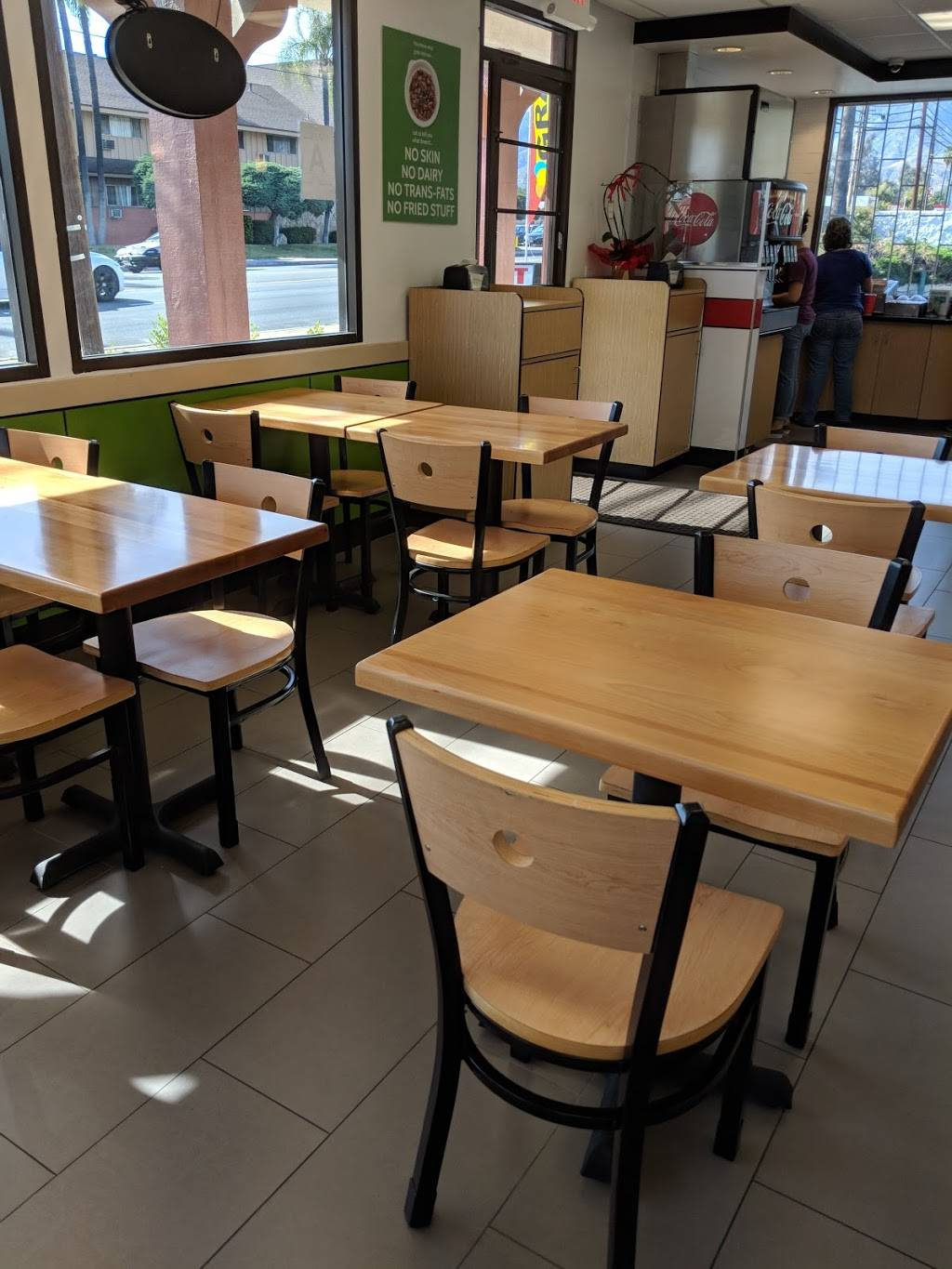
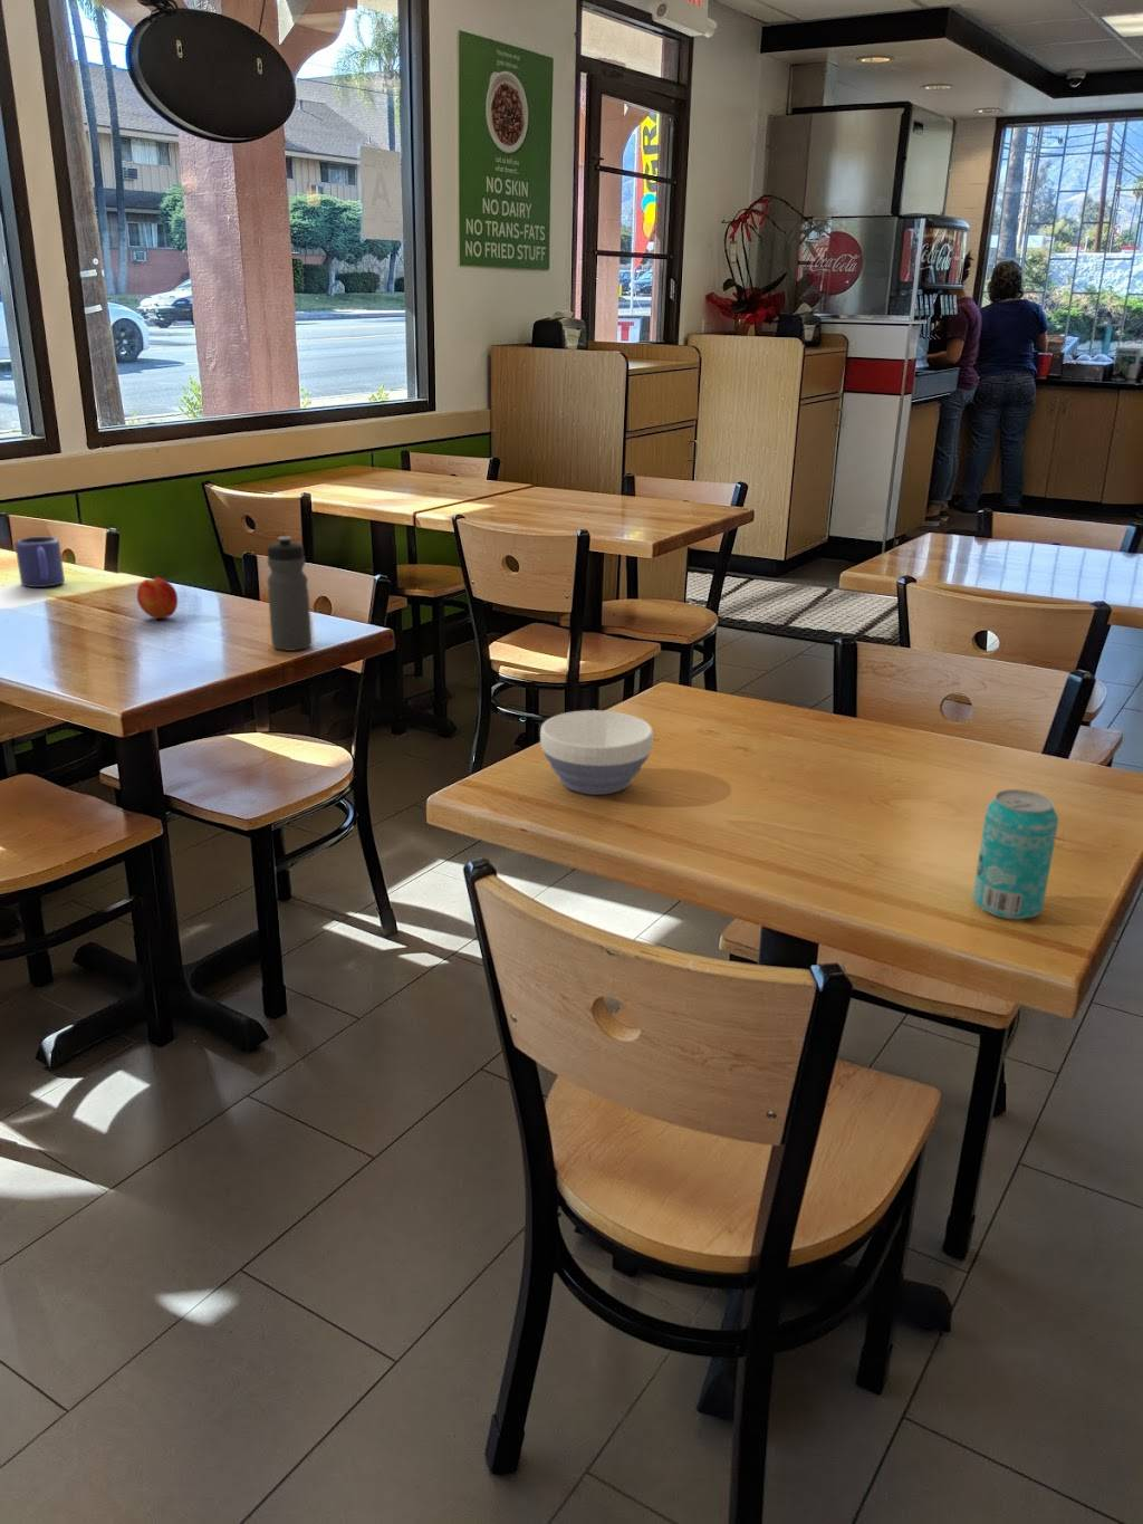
+ peach (157, 597)
+ beverage can (1015, 854)
+ water bottle (288, 592)
+ mug (40, 563)
+ bowl (596, 755)
